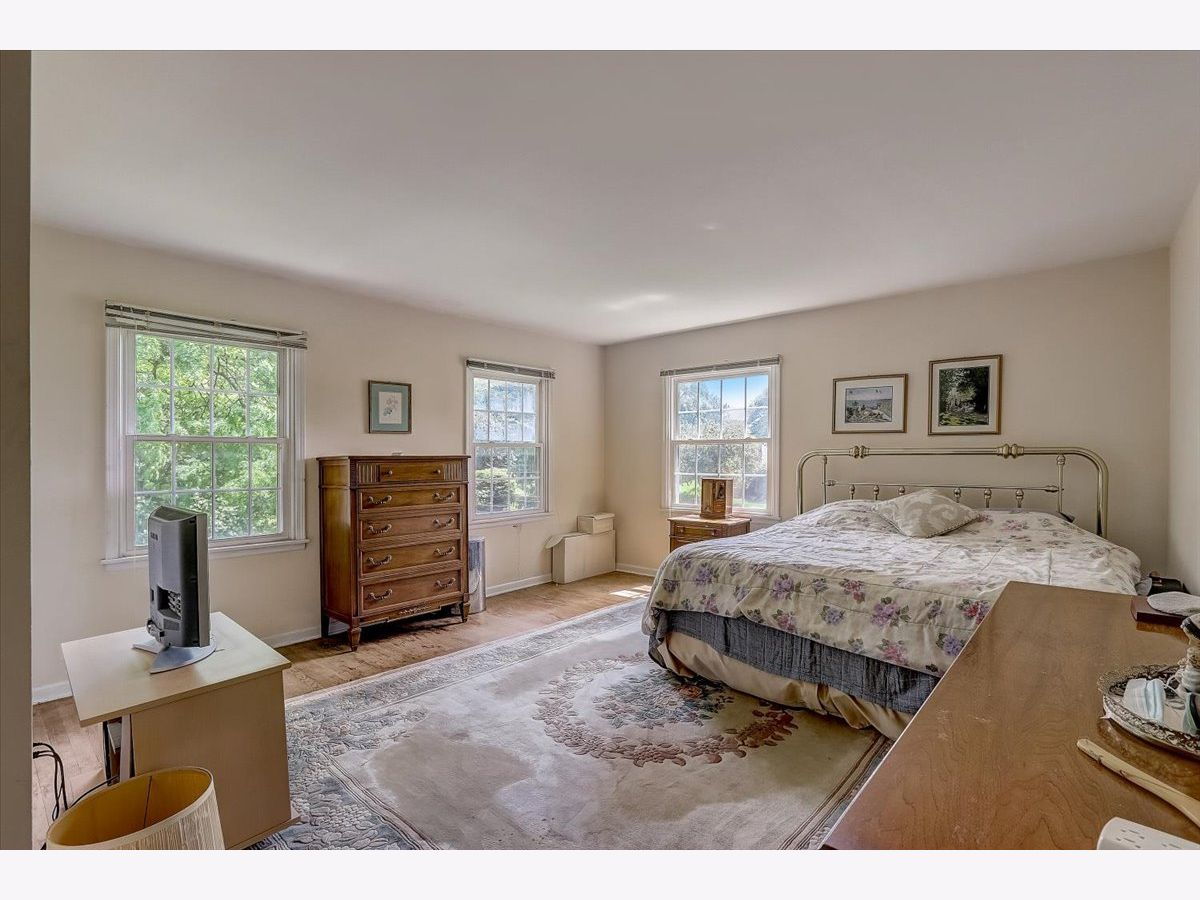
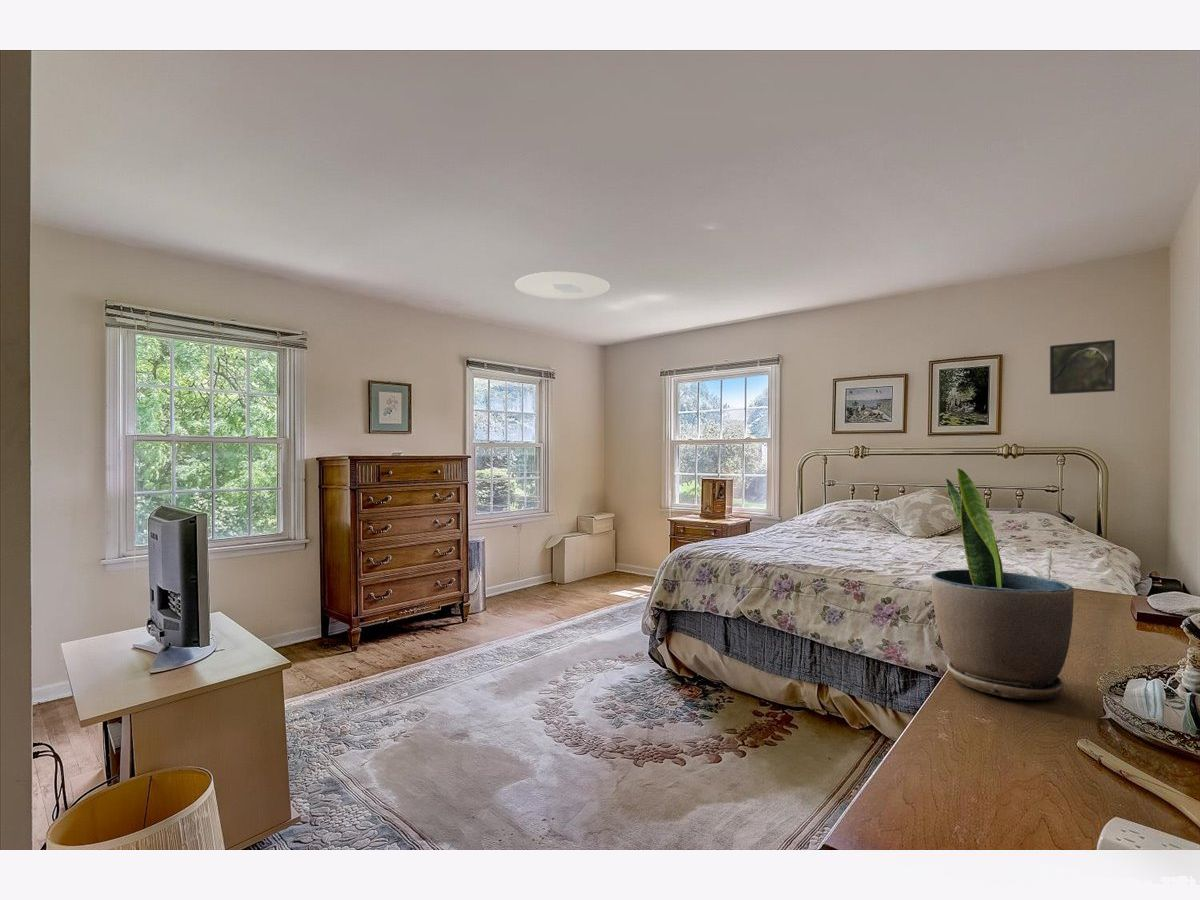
+ potted plant (998, 574)
+ ceiling light (562, 281)
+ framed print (1081, 367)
